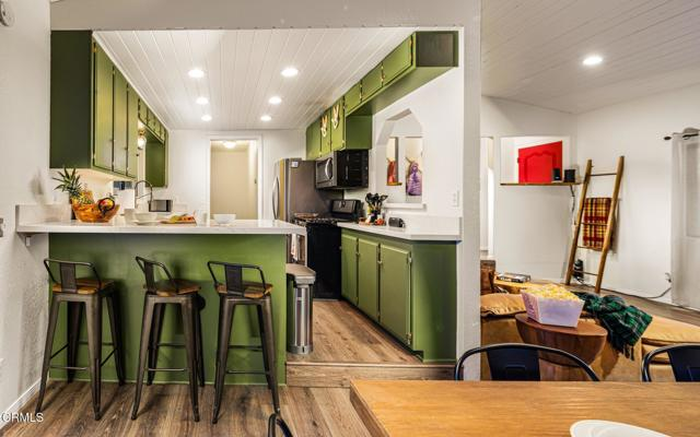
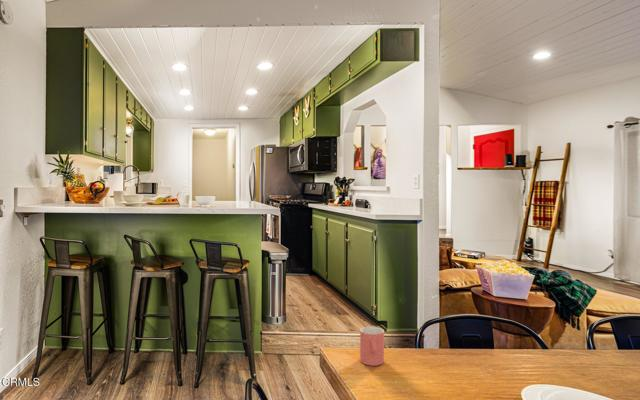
+ cup (372, 347)
